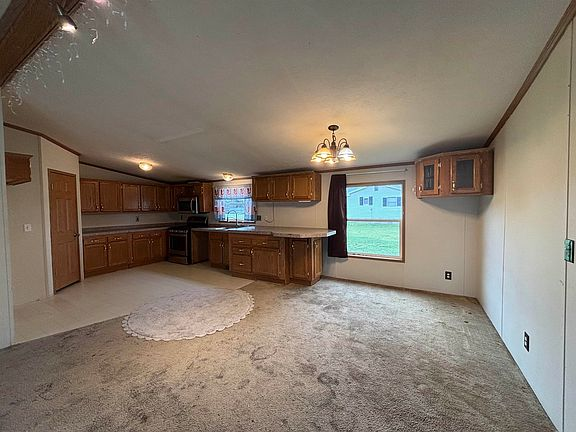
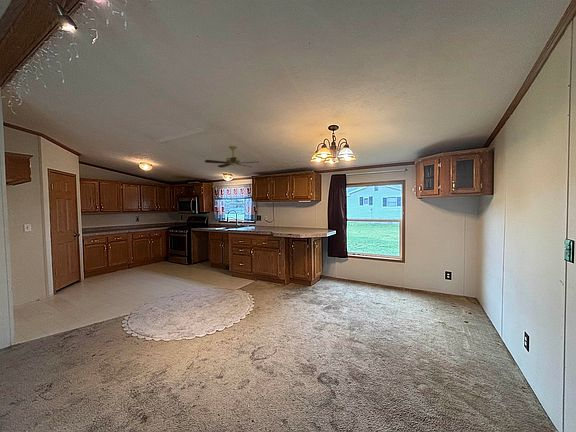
+ ceiling fan (232, 155)
